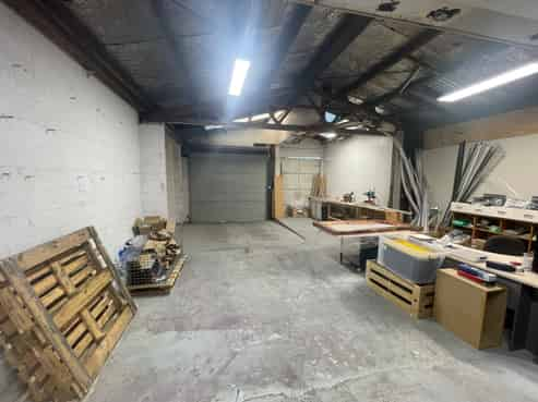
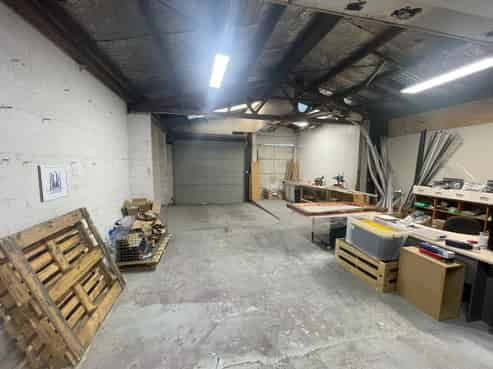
+ wall art (55, 182)
